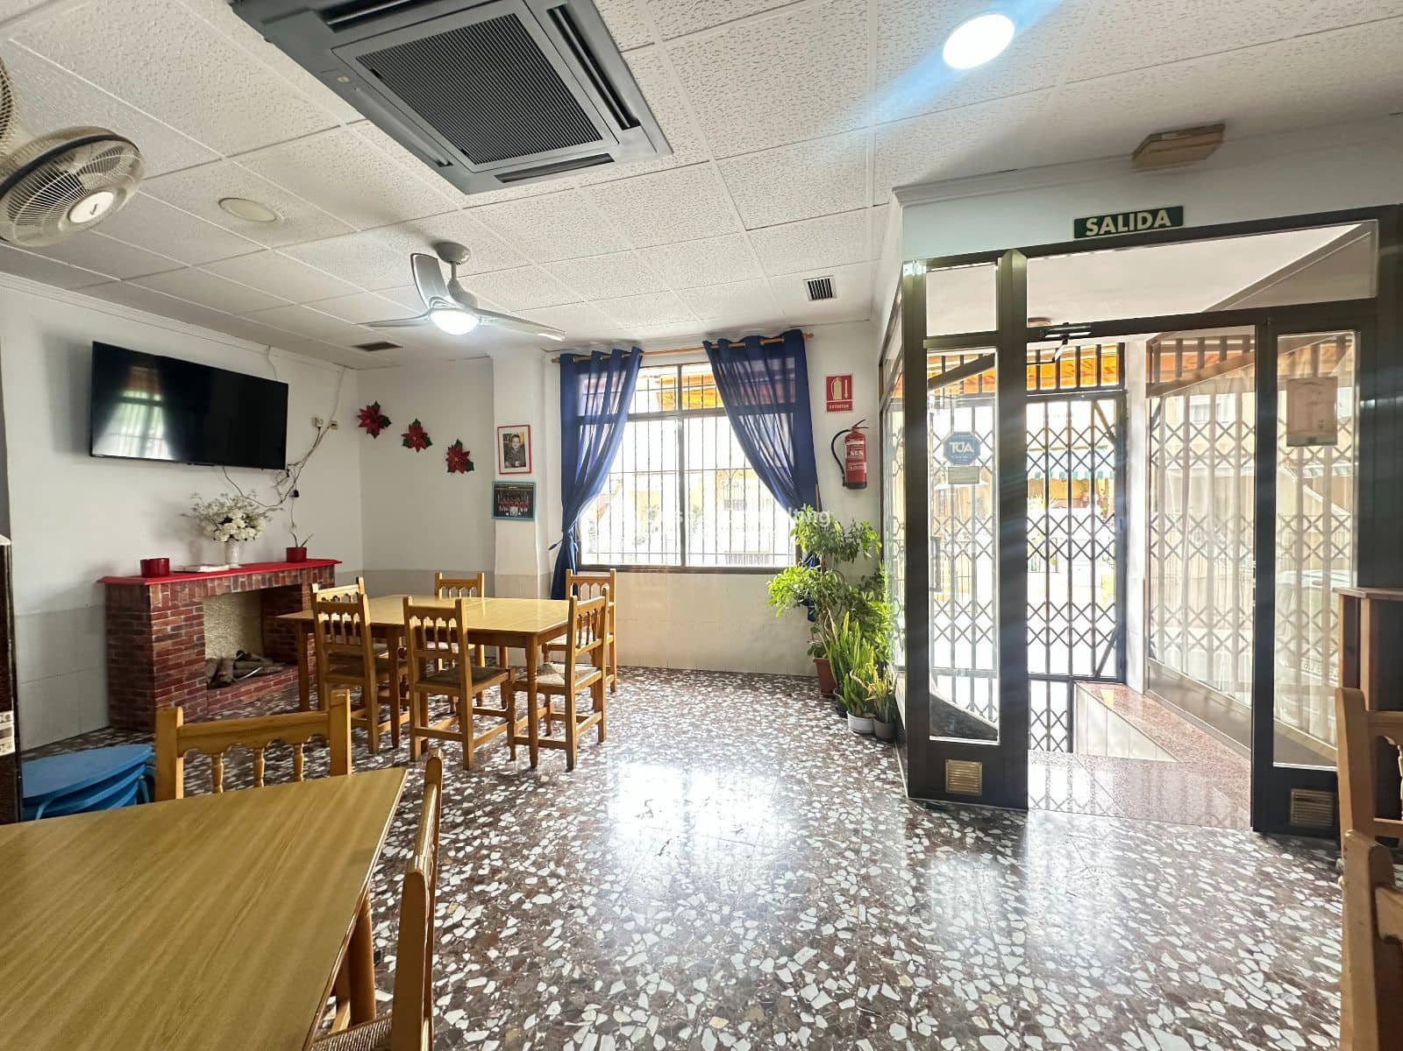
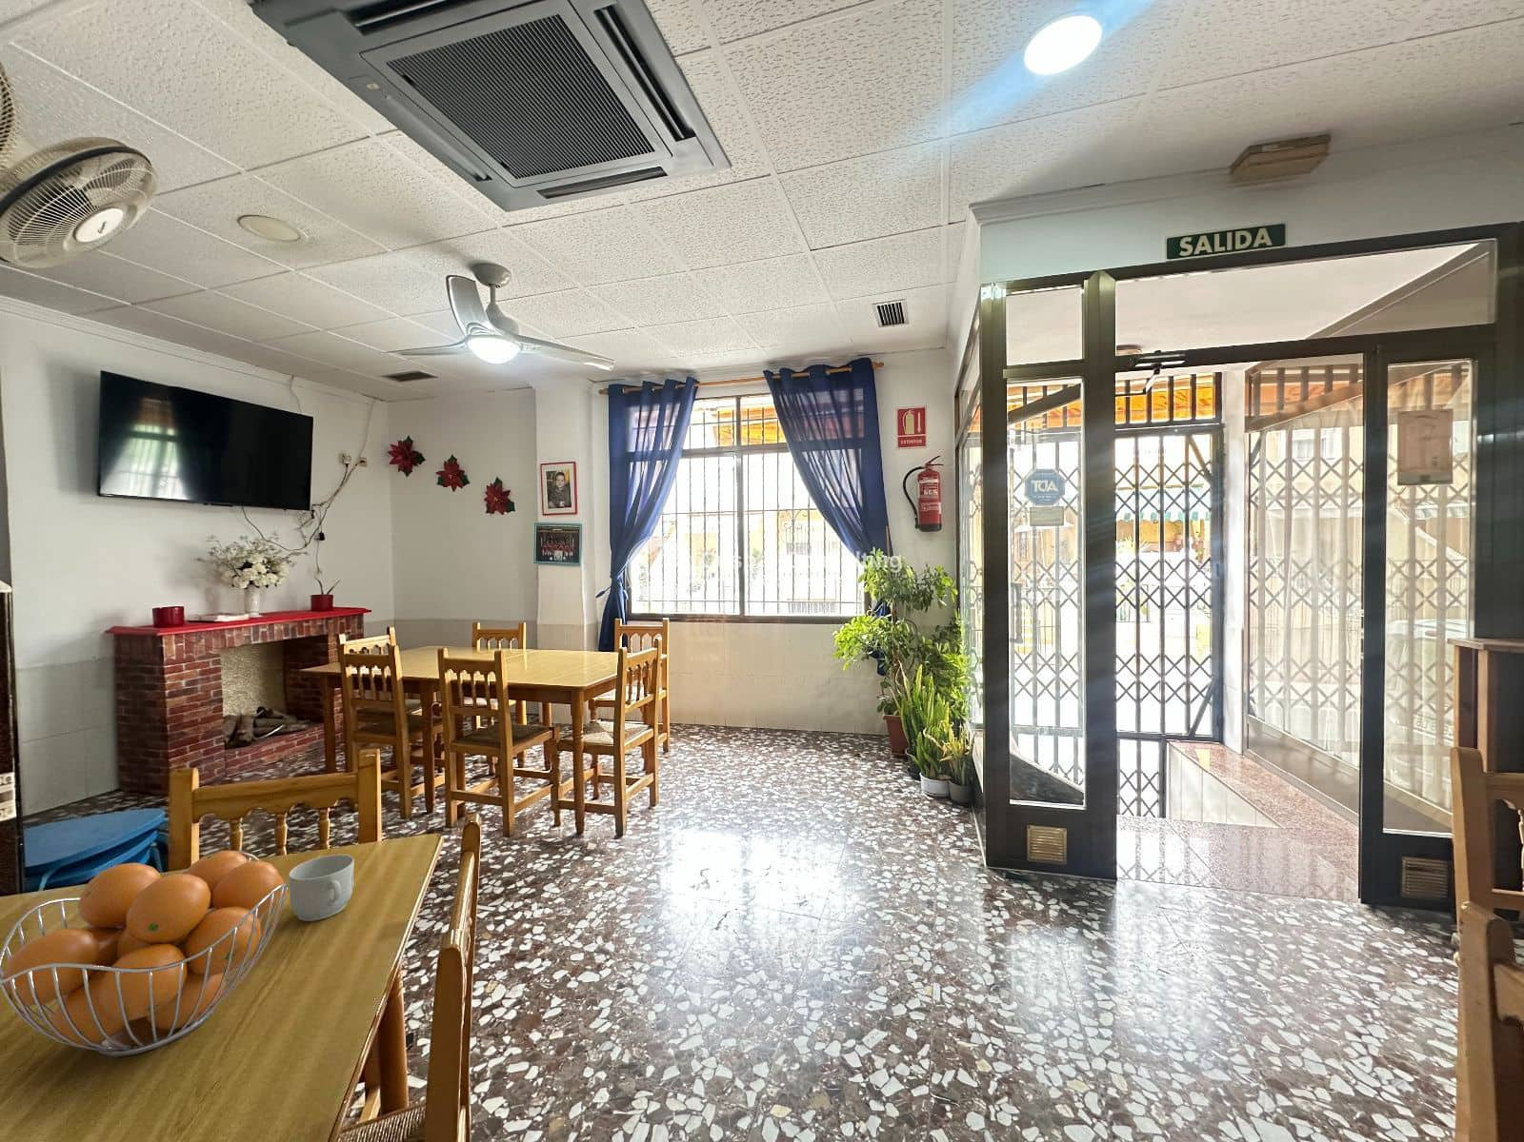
+ mug (325, 891)
+ fruit basket (158, 945)
